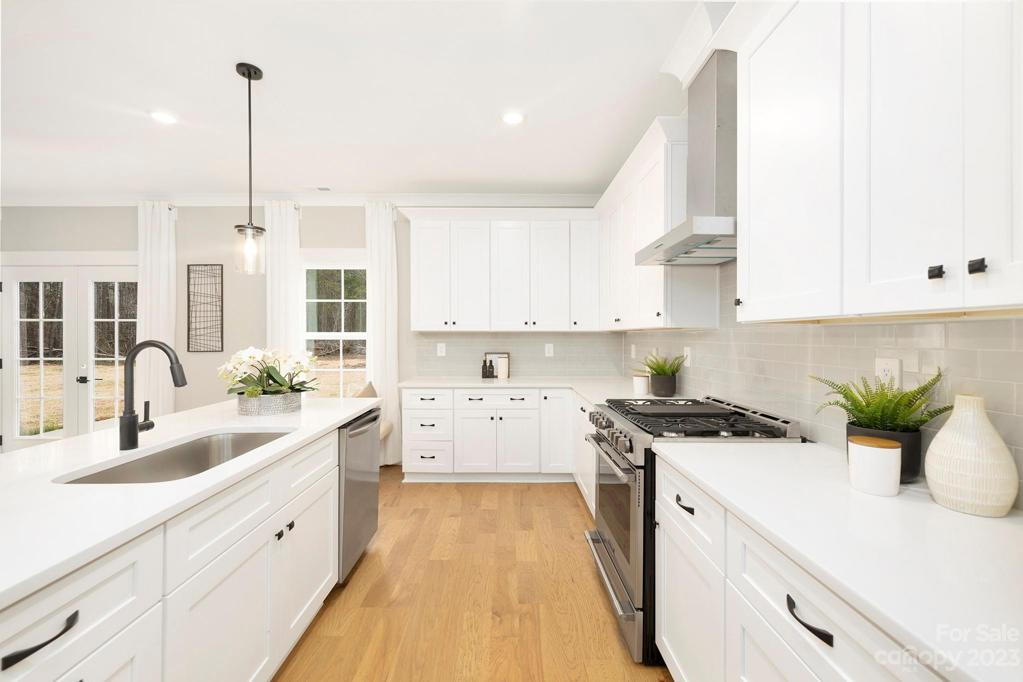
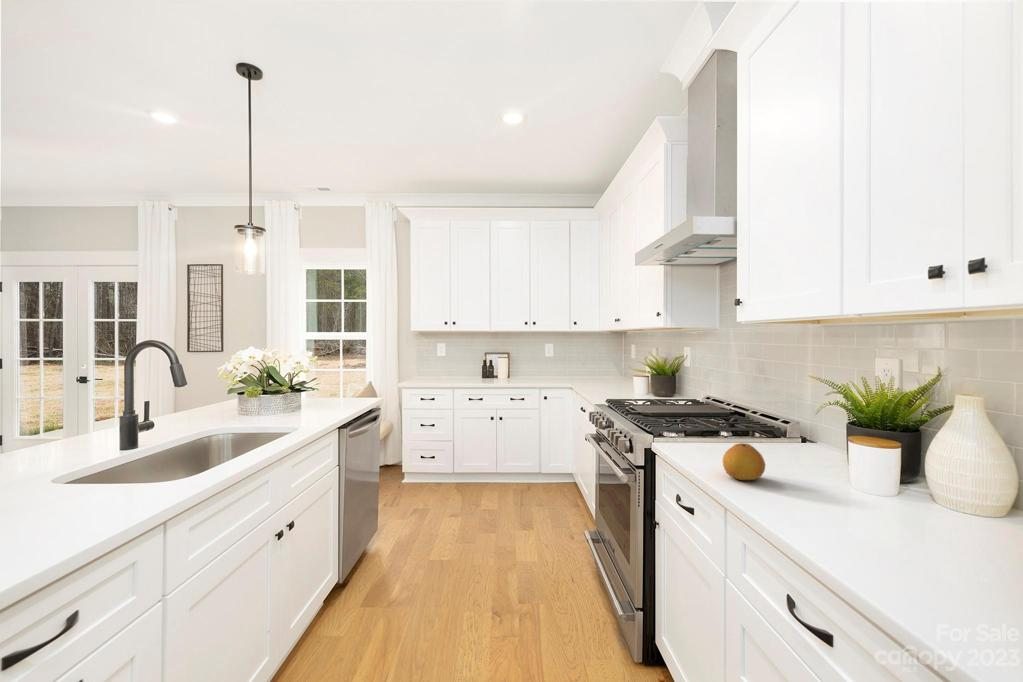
+ fruit (743, 460)
